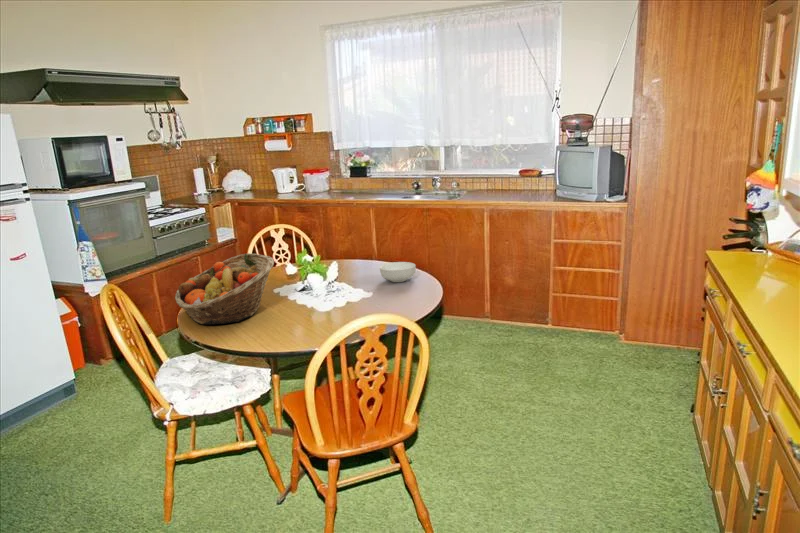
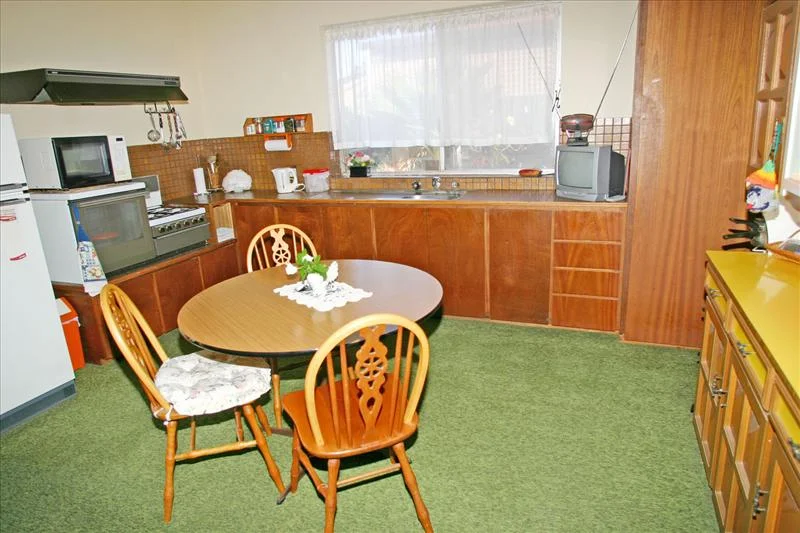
- fruit basket (226, 287)
- cereal bowl (398, 272)
